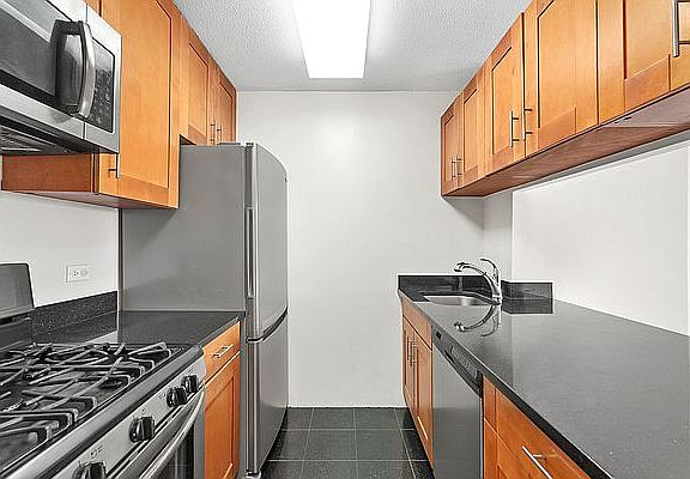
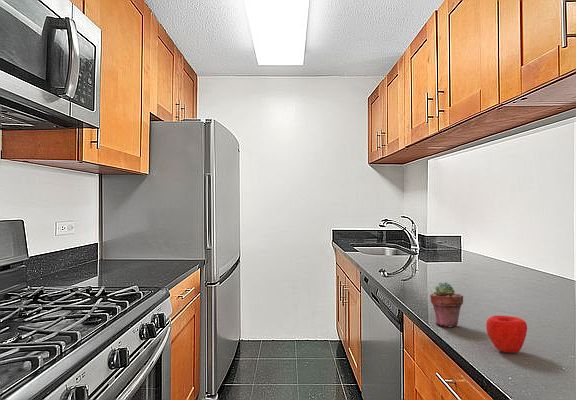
+ apple (506, 333)
+ potted succulent (446, 303)
